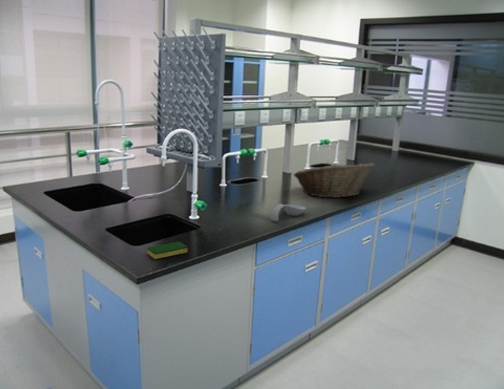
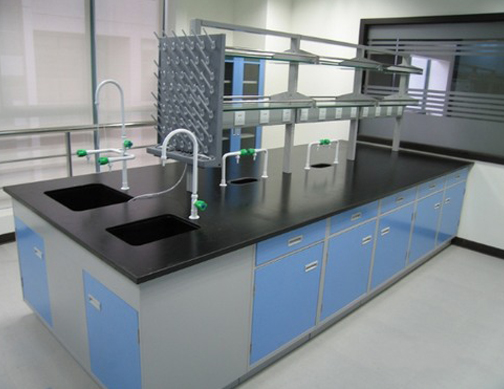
- fruit basket (334, 176)
- spoon rest (287, 209)
- dish sponge (167, 249)
